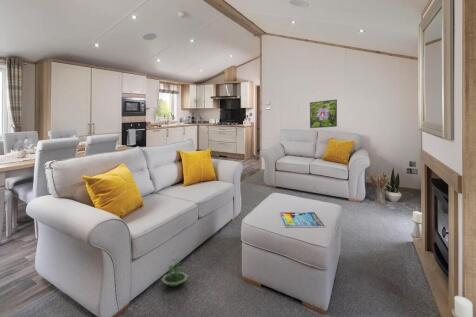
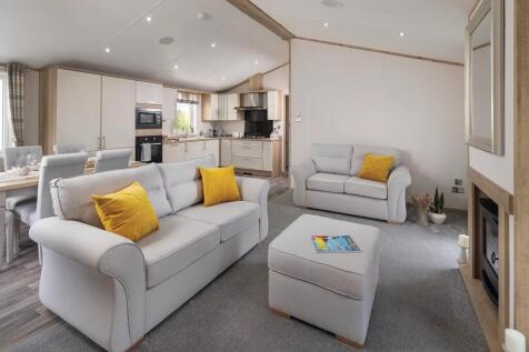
- terrarium (175, 263)
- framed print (323, 114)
